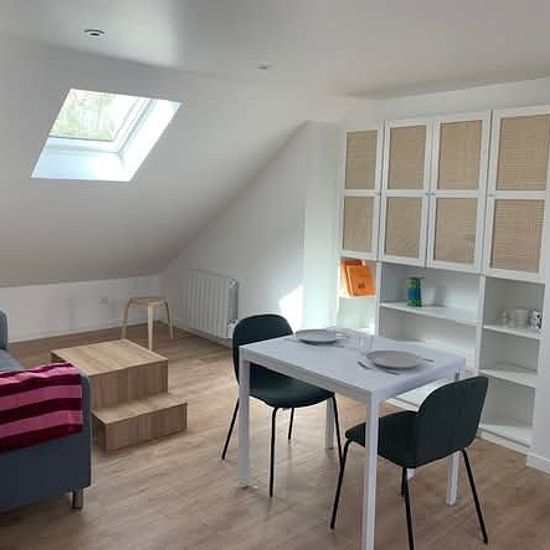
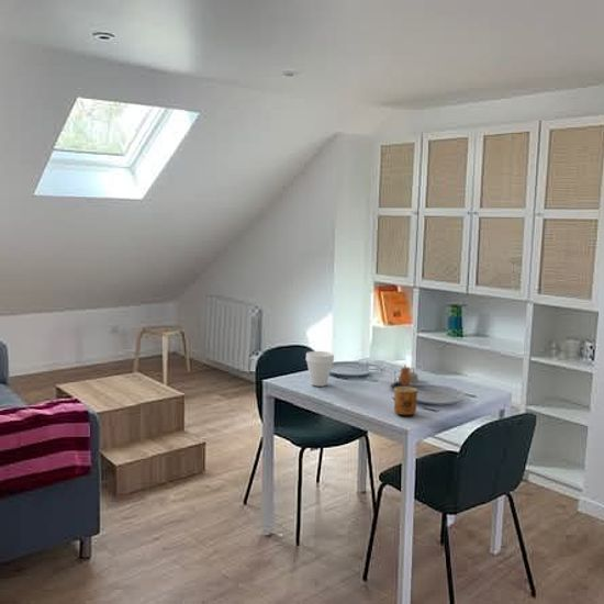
+ cup (405, 401)
+ teapot (404, 374)
+ cup (320, 369)
